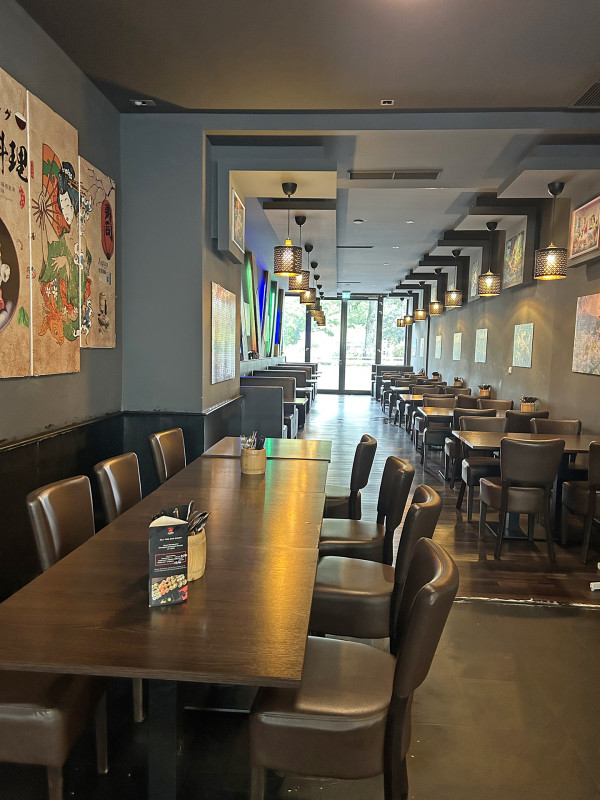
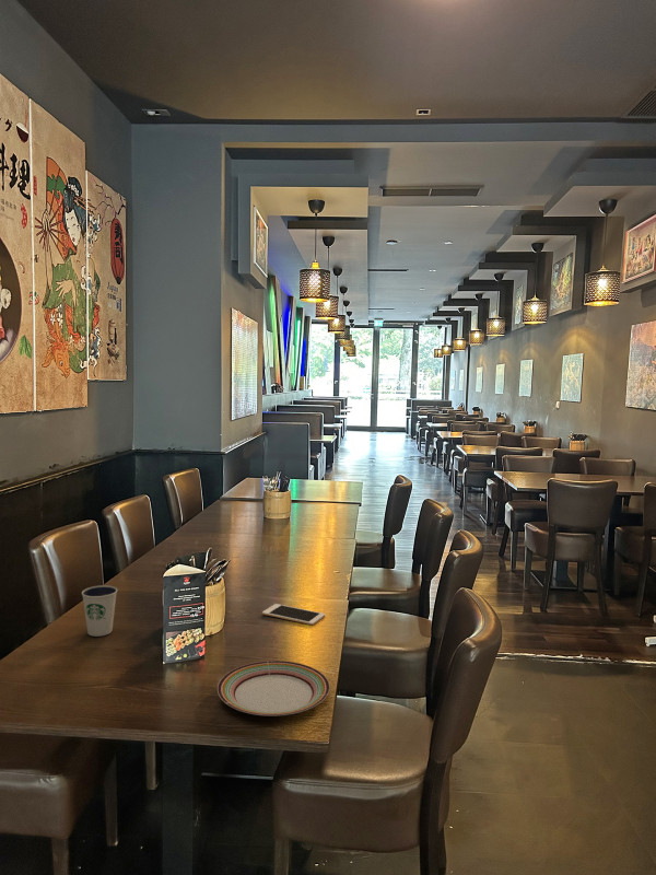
+ dixie cup (99, 611)
+ cell phone (293, 614)
+ plate (273, 690)
